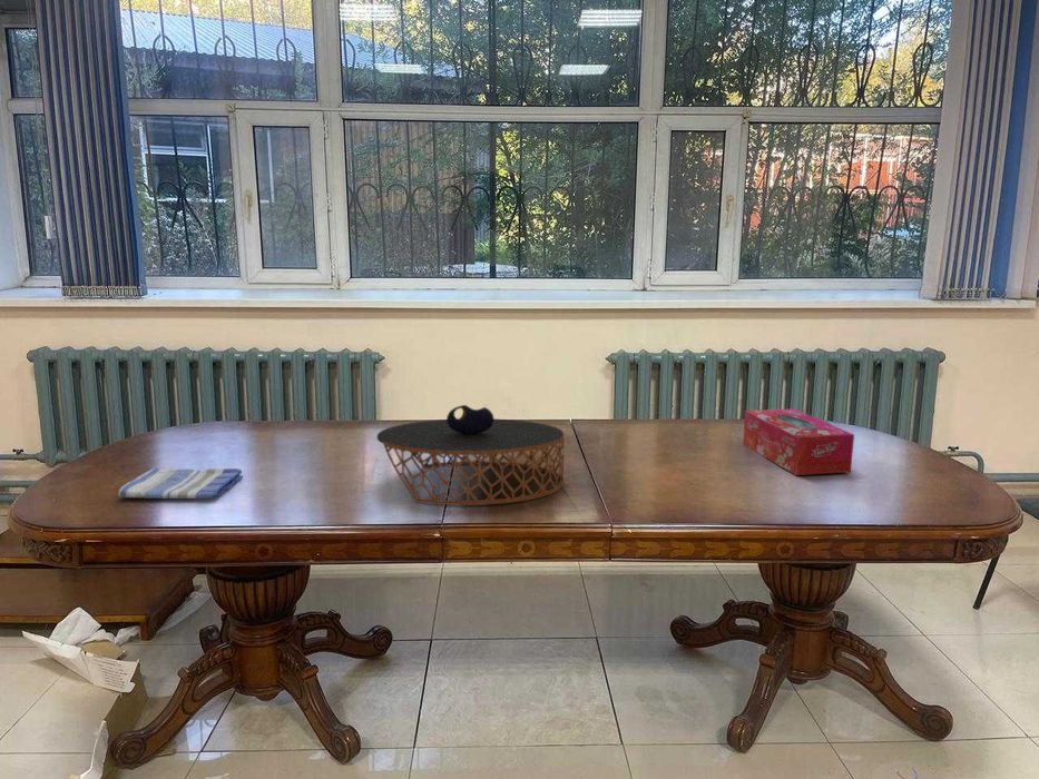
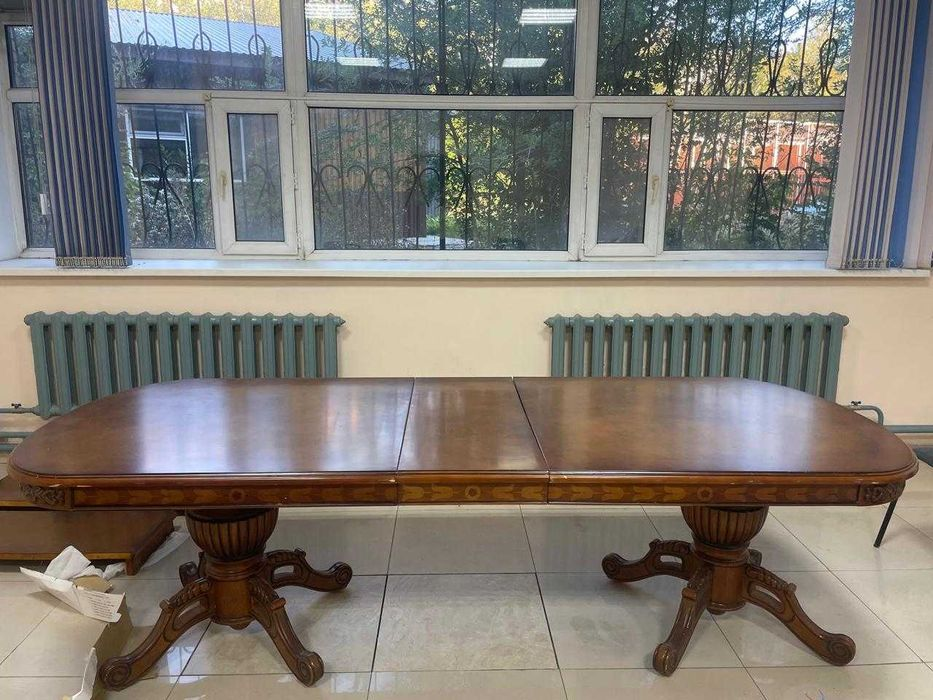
- tissue box (794, 440)
- dish towel (182, 482)
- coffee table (471, 444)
